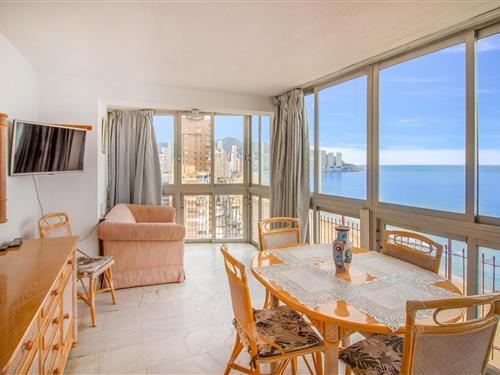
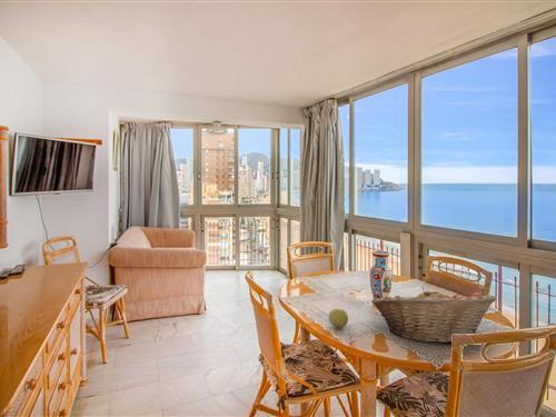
+ fruit basket (430, 308)
+ apple (338, 318)
